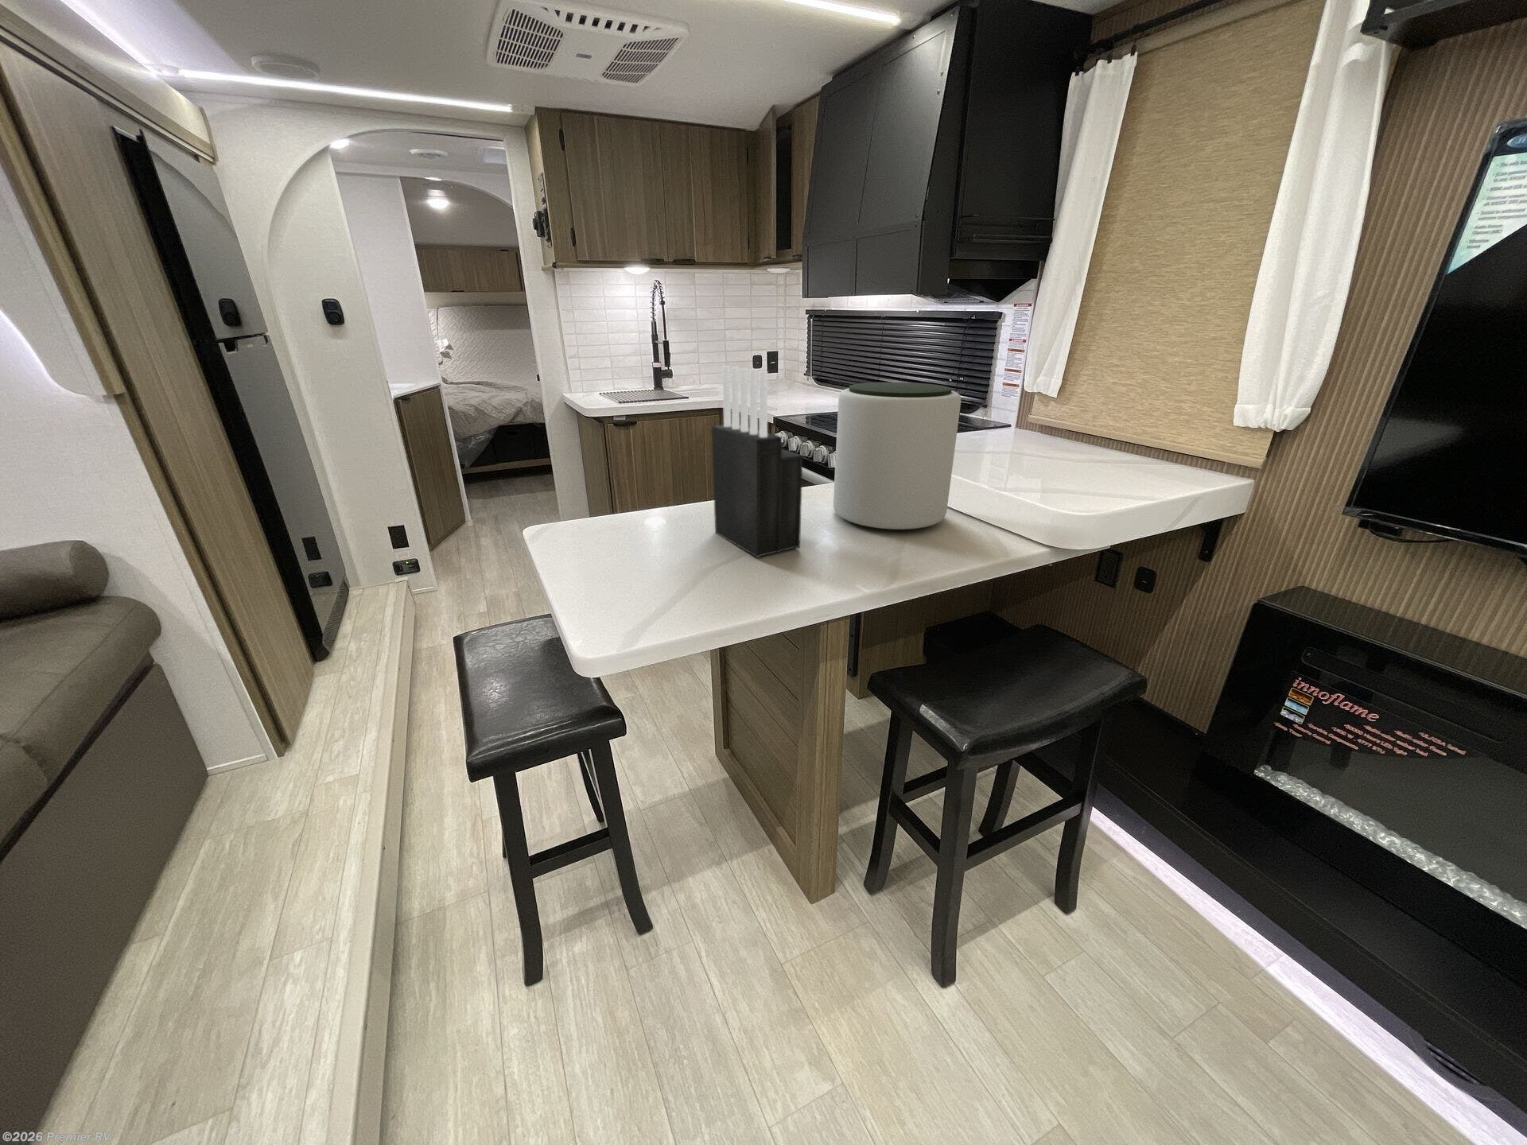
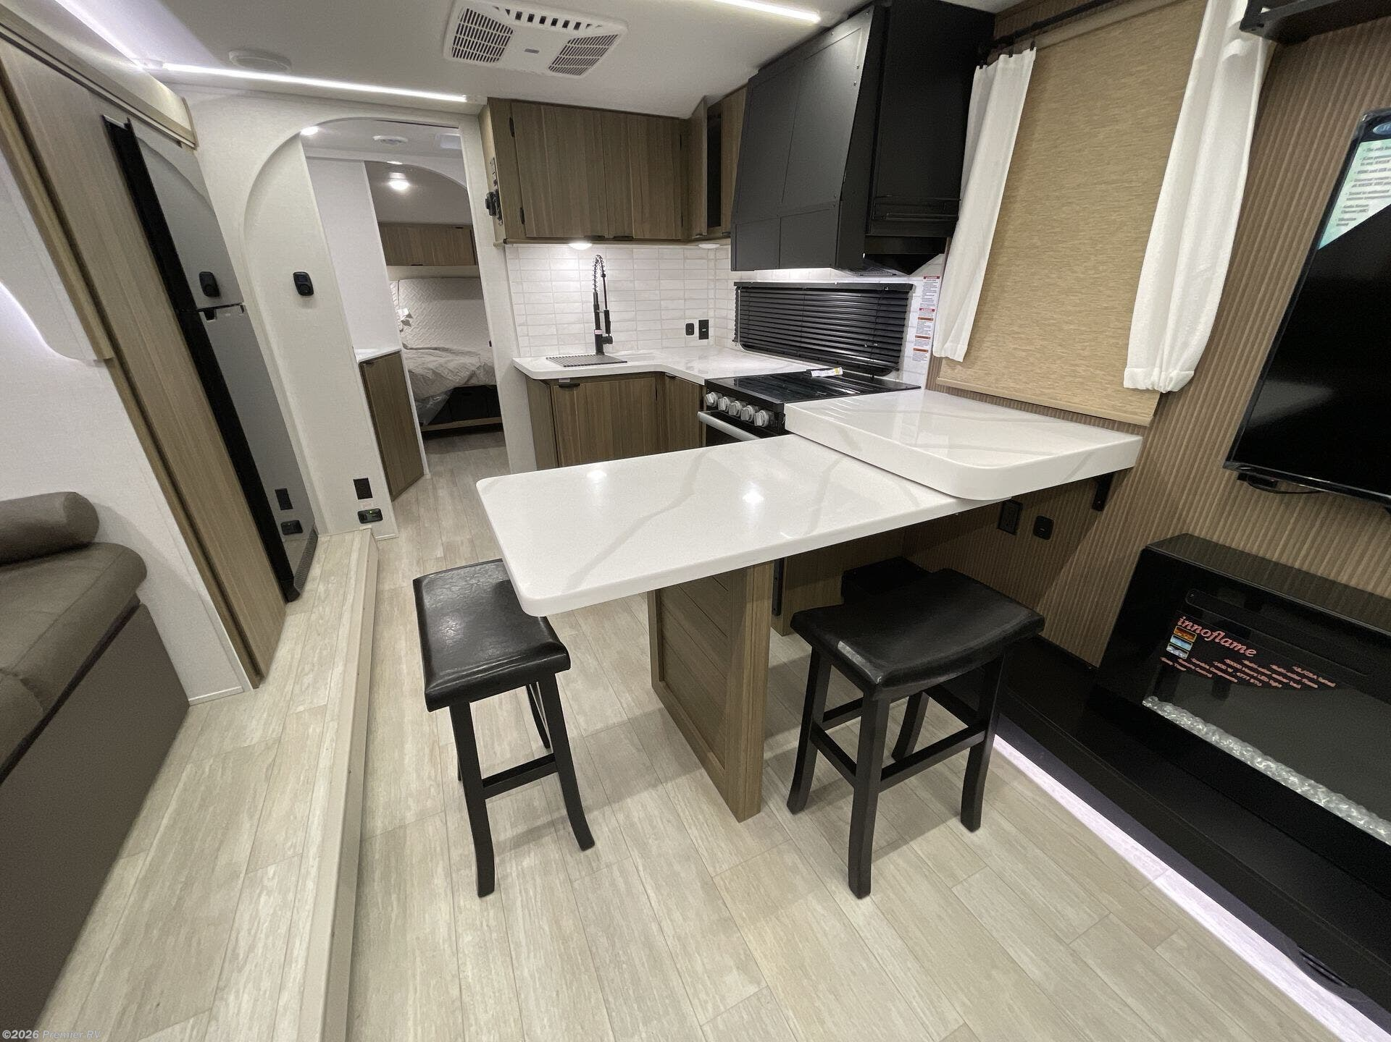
- knife block (760, 458)
- plant pot (893, 453)
